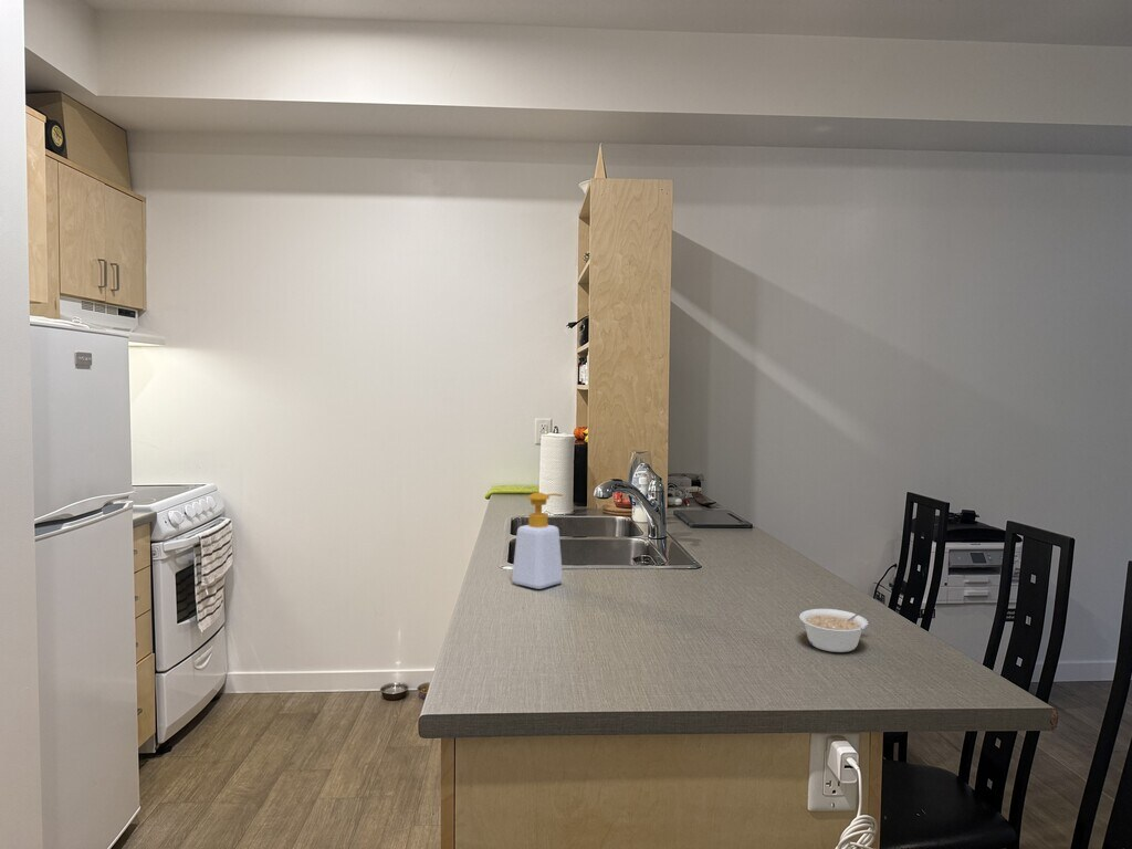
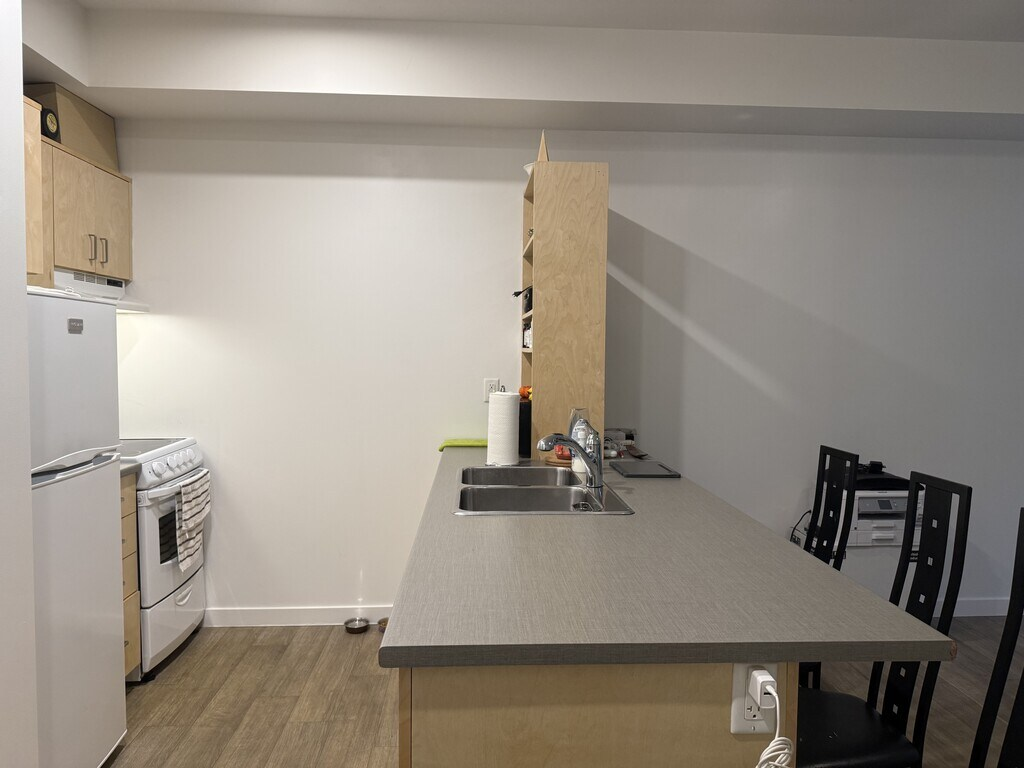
- legume (832, 628)
- soap bottle (544, 536)
